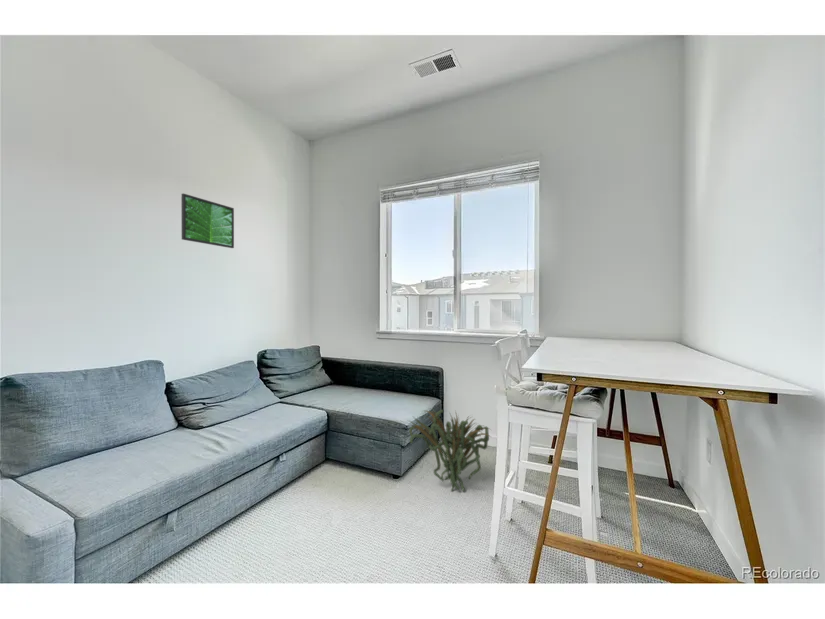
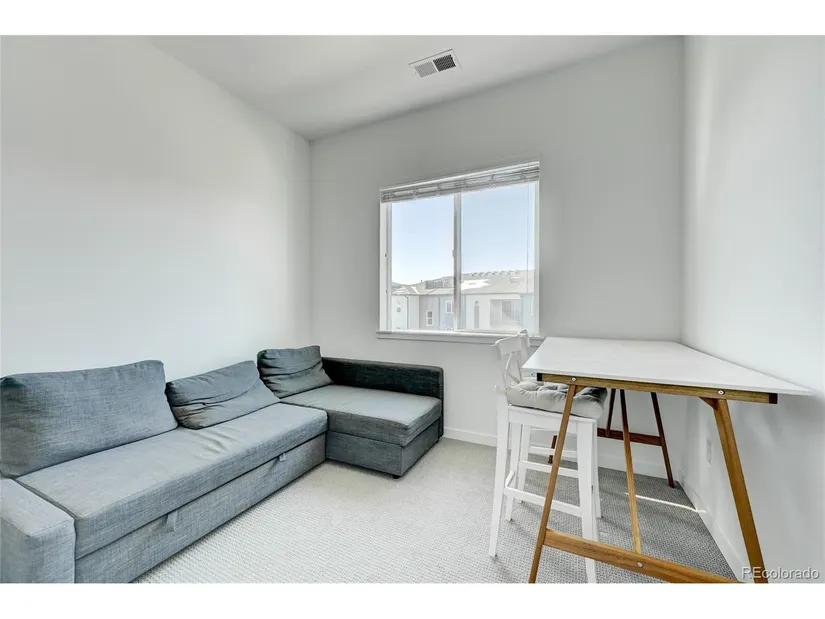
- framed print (209, 222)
- decorative plant (451, 447)
